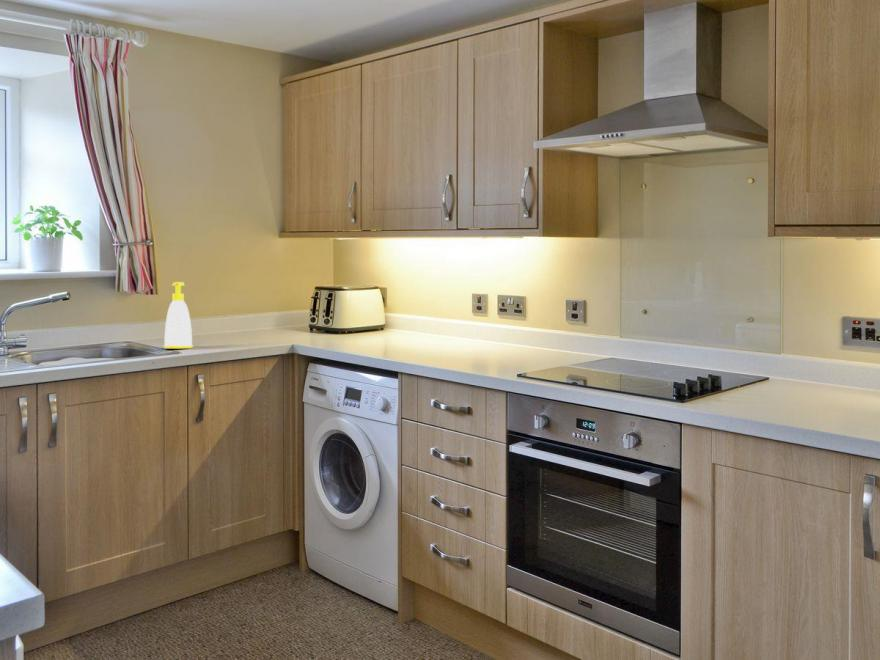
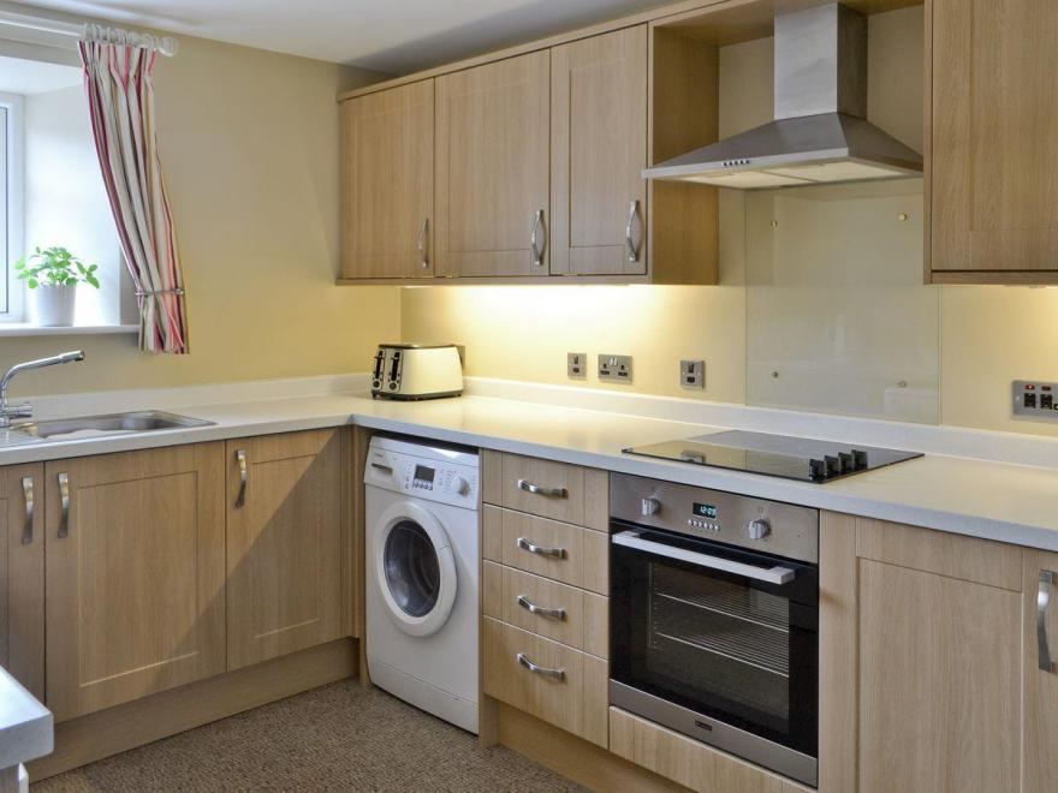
- soap bottle (178, 315)
